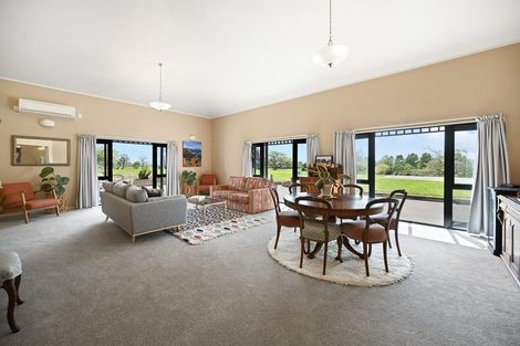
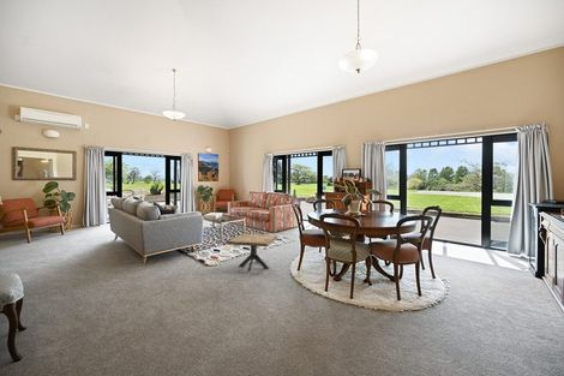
+ side table (253, 252)
